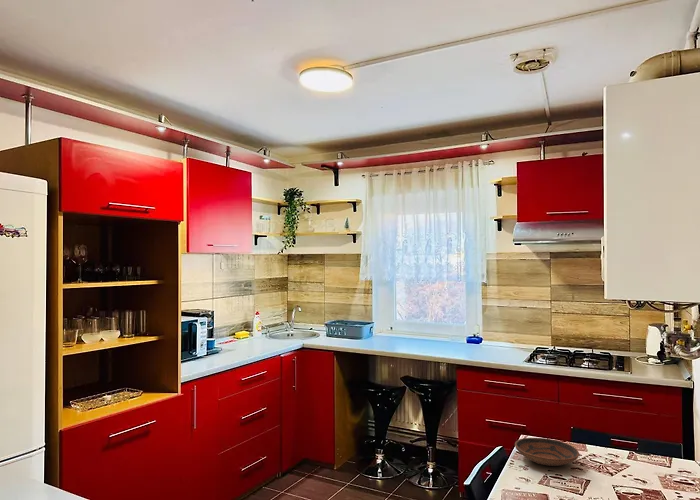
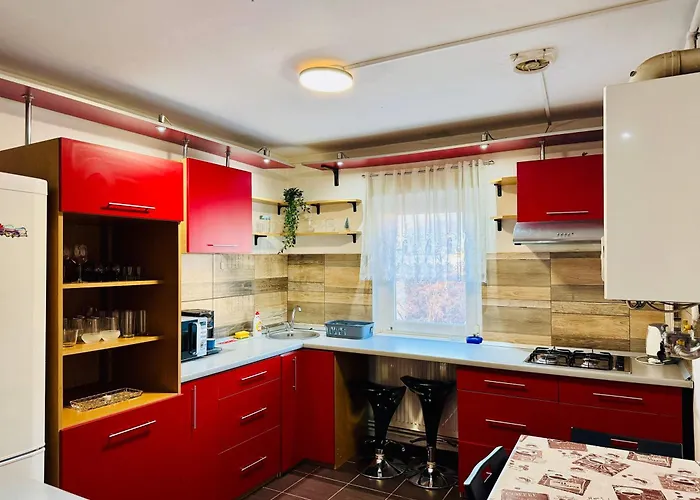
- bowl (546, 453)
